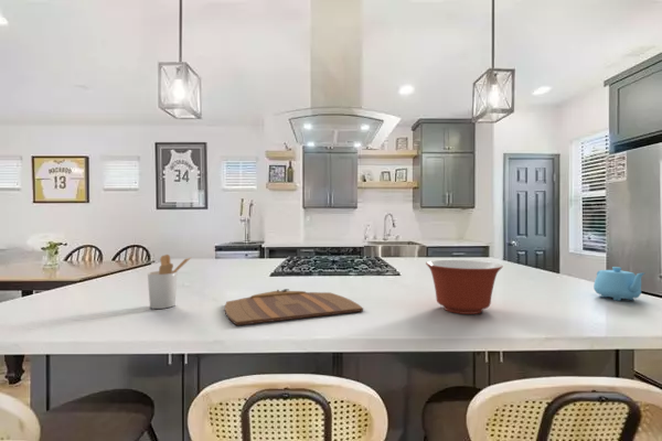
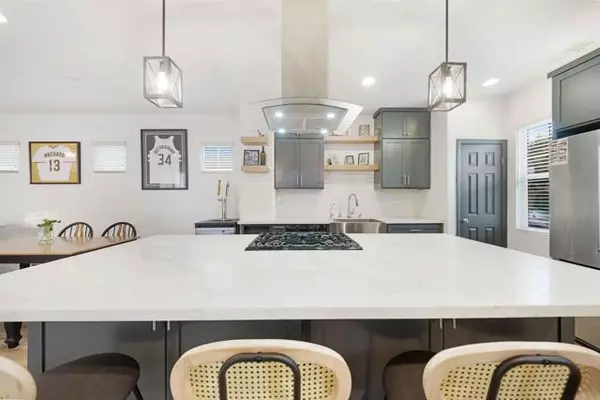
- mixing bowl (462, 286)
- teapot (619, 282)
- utensil holder (170, 280)
- cutting board (287, 301)
